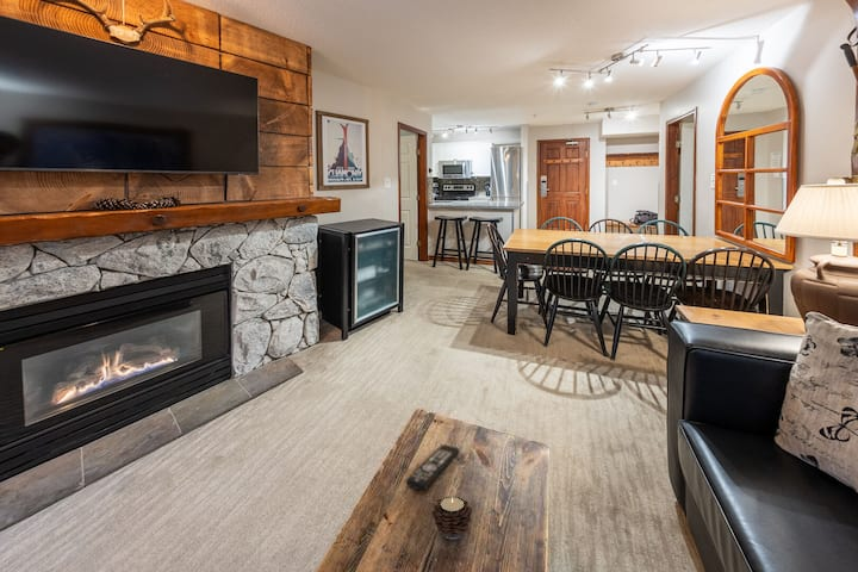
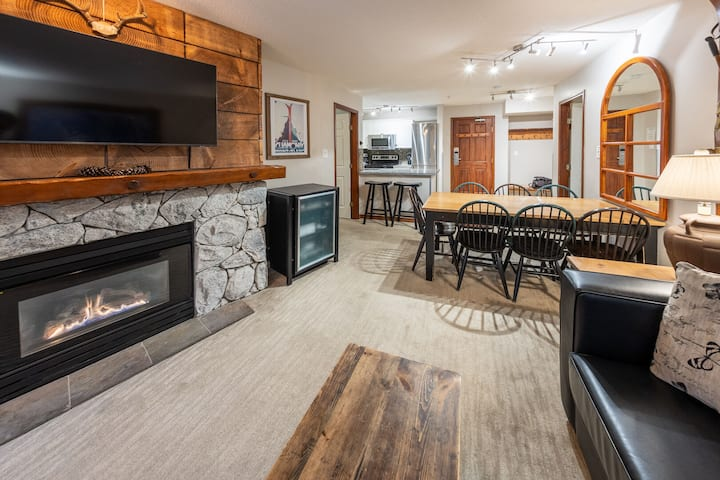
- candle (452, 515)
- remote control (434, 465)
